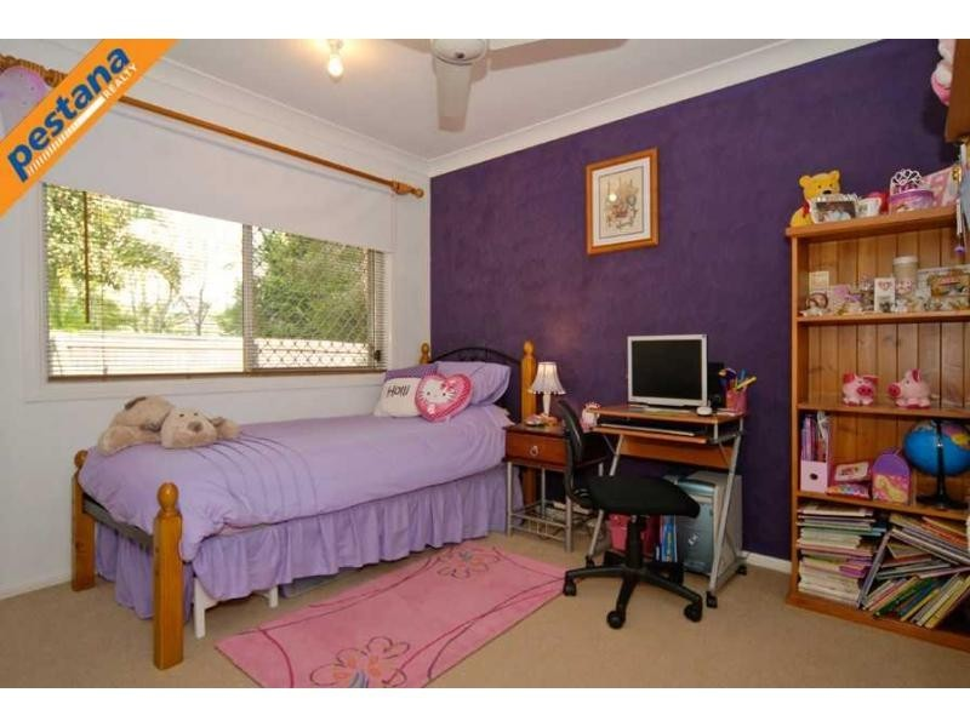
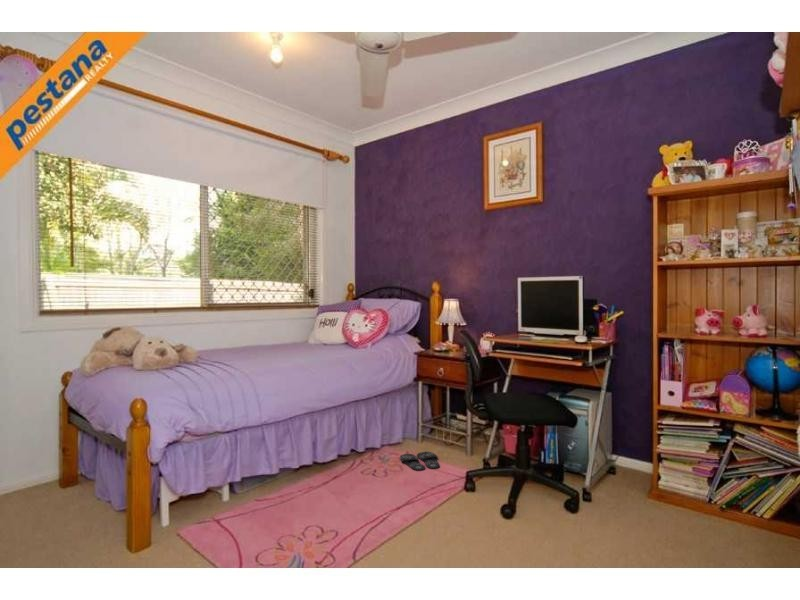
+ slippers (420, 458)
